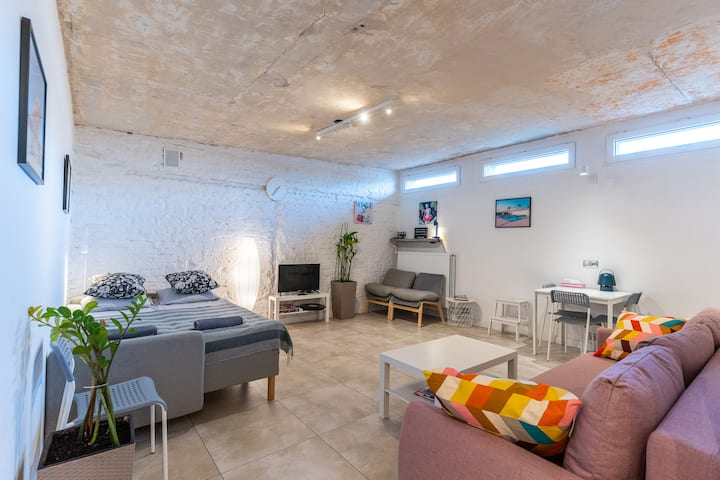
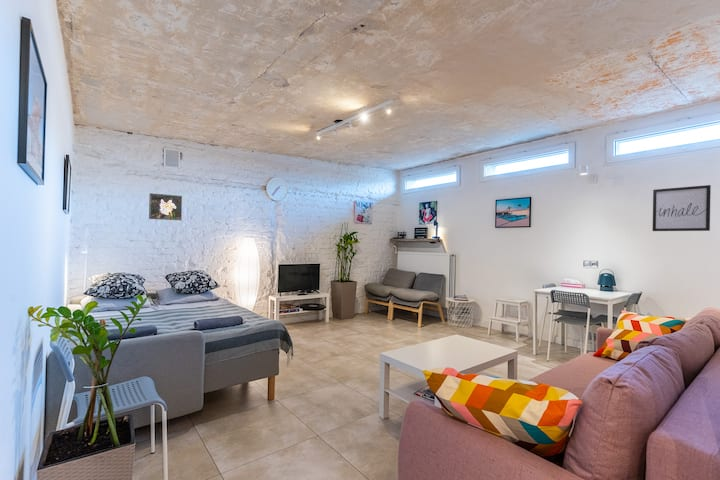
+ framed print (165, 207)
+ wall art (680, 209)
